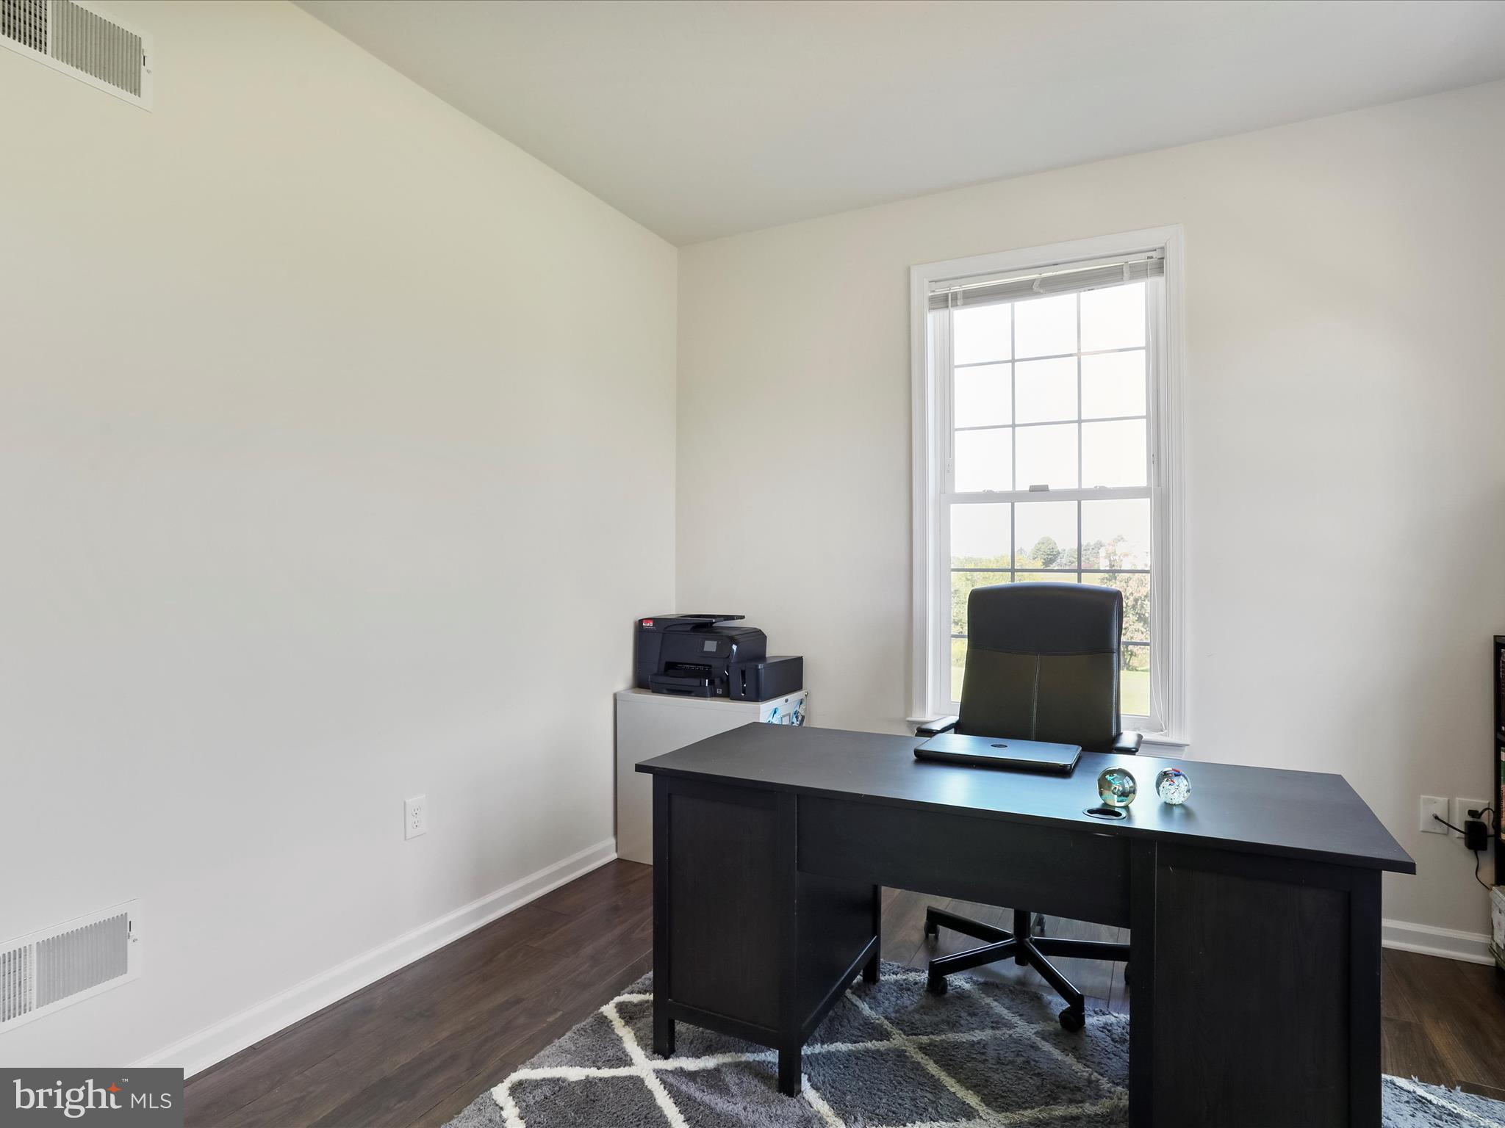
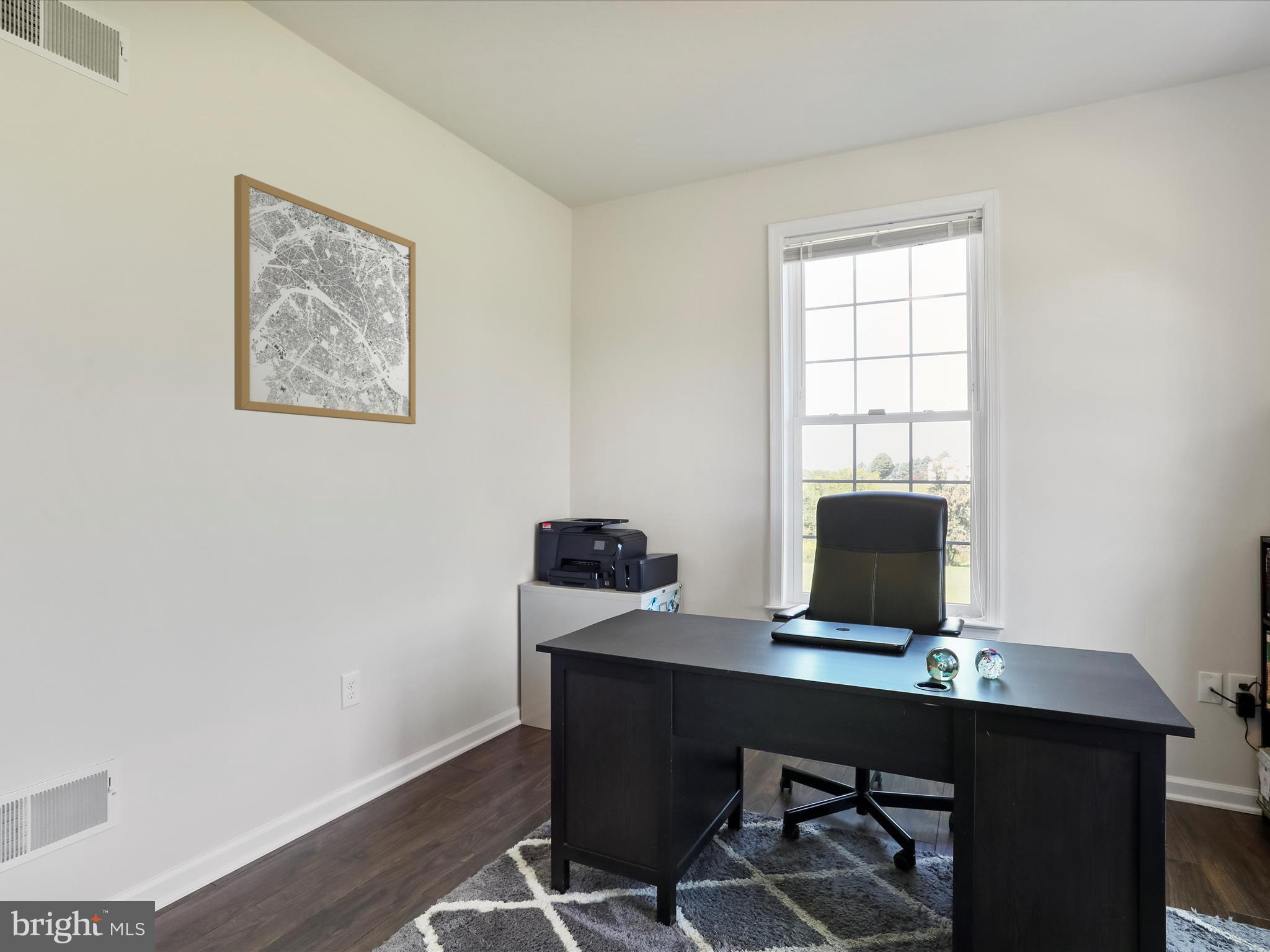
+ wall art (336, 315)
